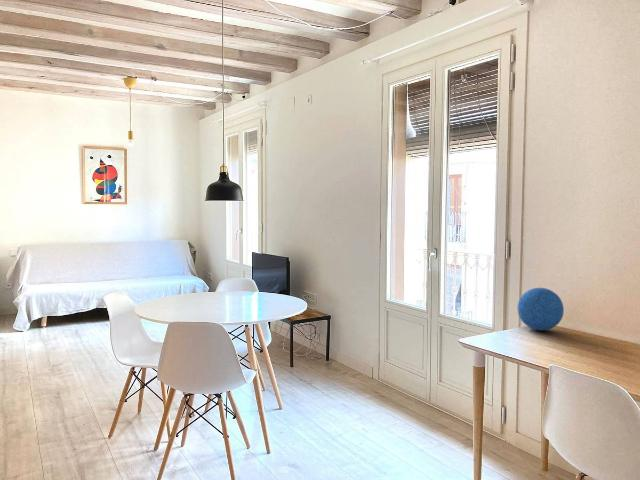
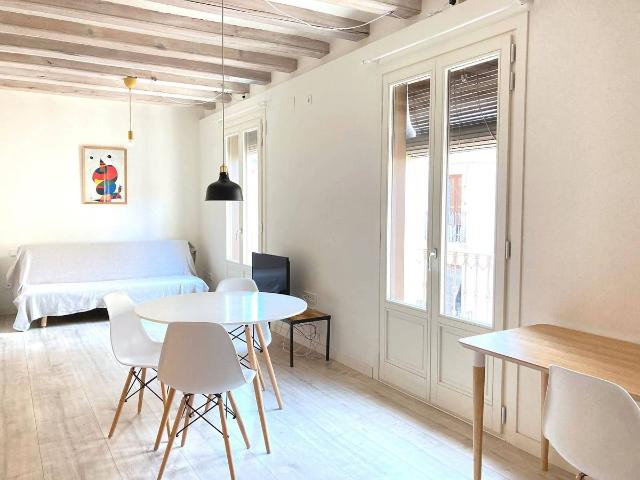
- decorative ball (540, 308)
